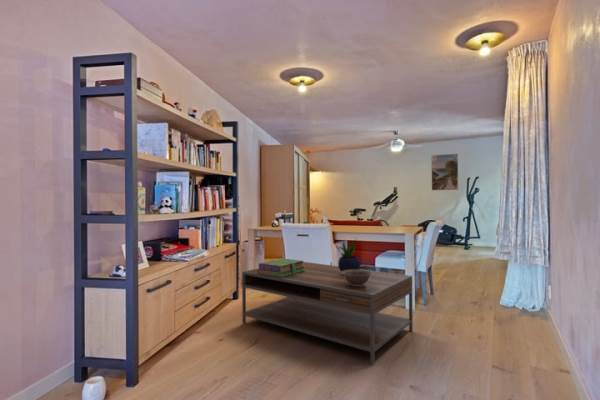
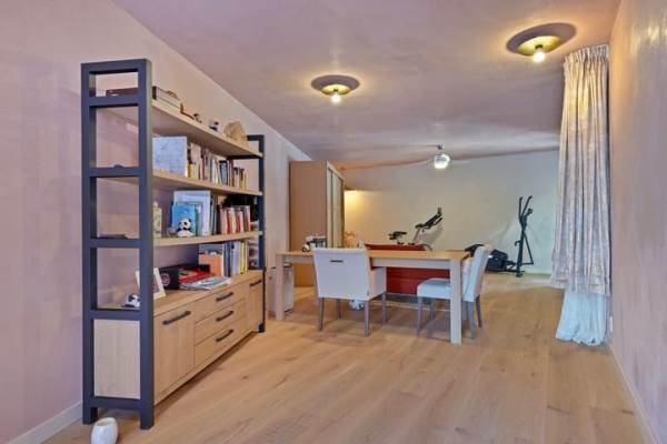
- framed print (444, 172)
- potted plant (347, 255)
- stack of books (281, 266)
- decorative bowl (356, 277)
- coffee table (323, 300)
